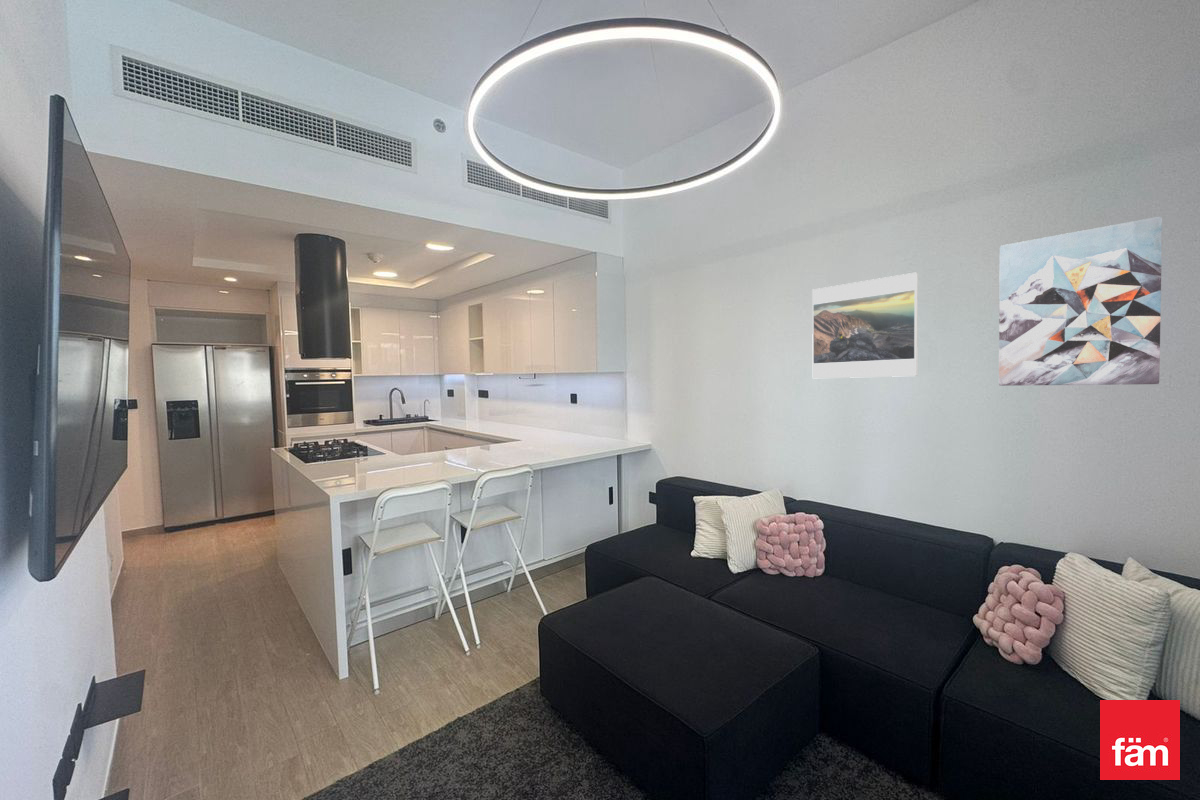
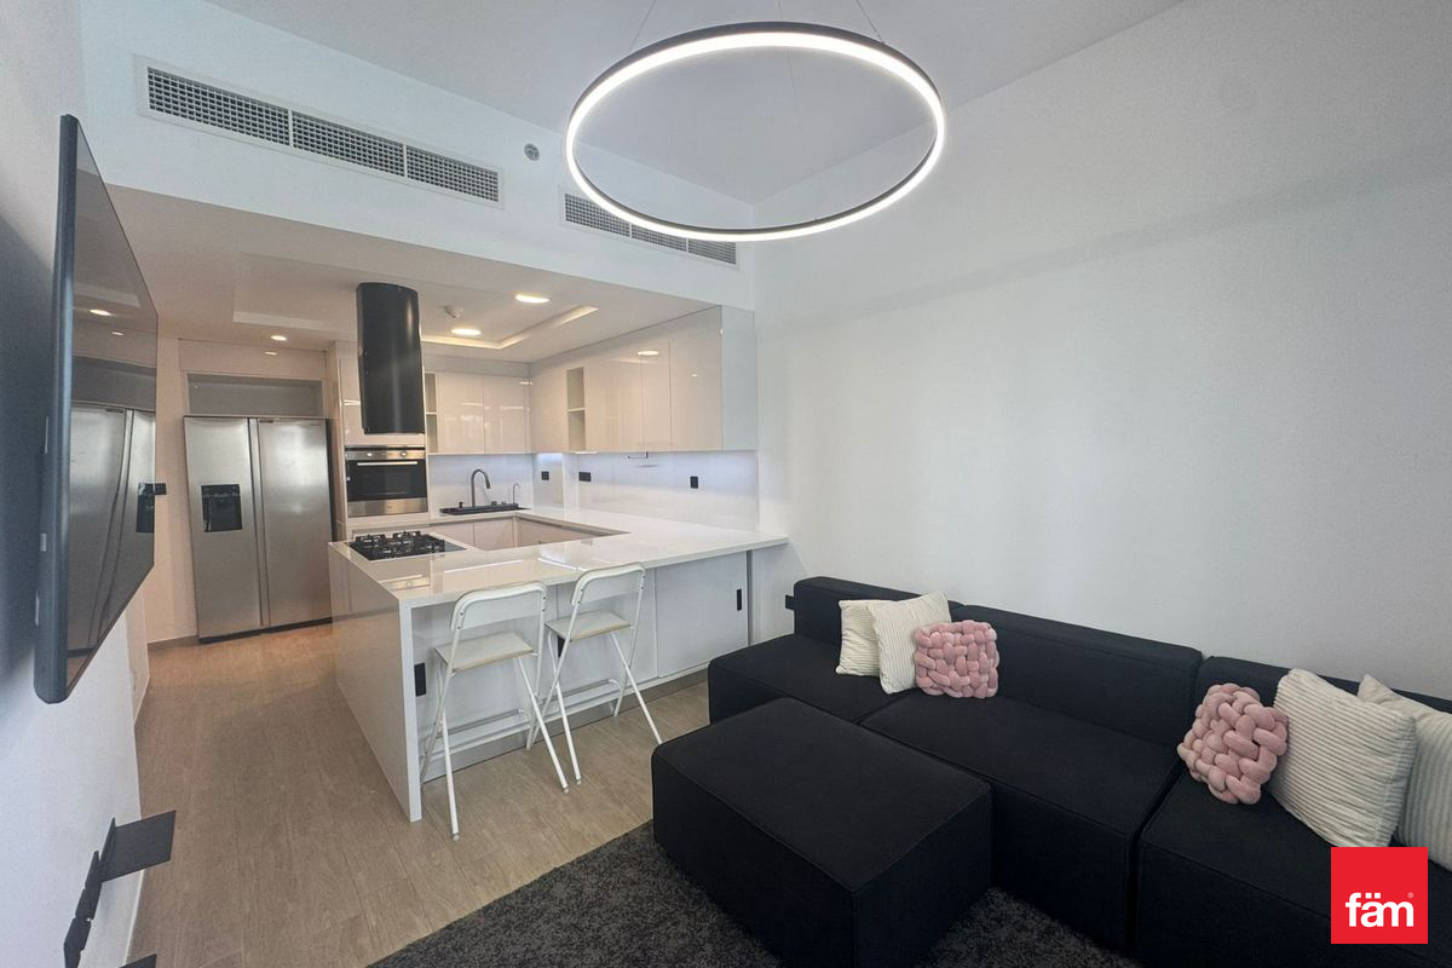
- wall art (1073, 309)
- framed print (861, 329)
